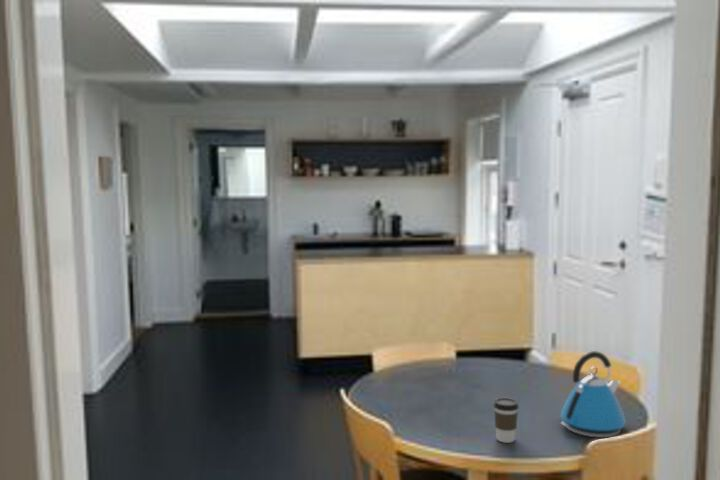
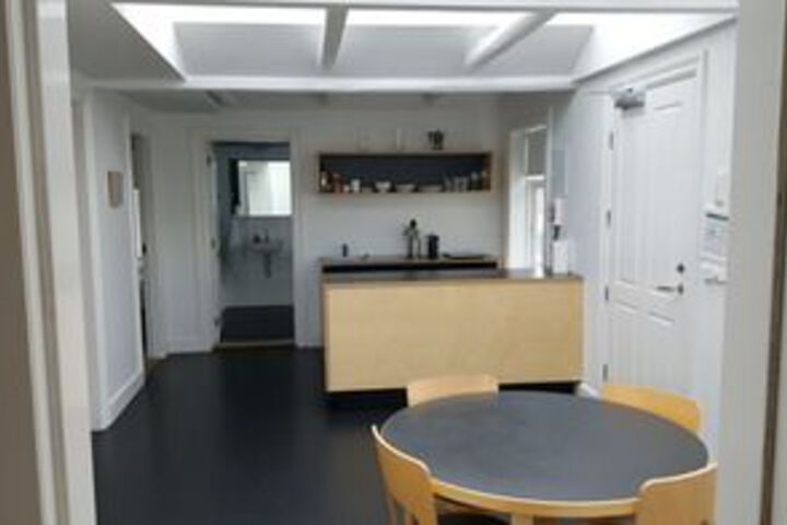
- coffee cup (505, 420)
- kettle (591, 389)
